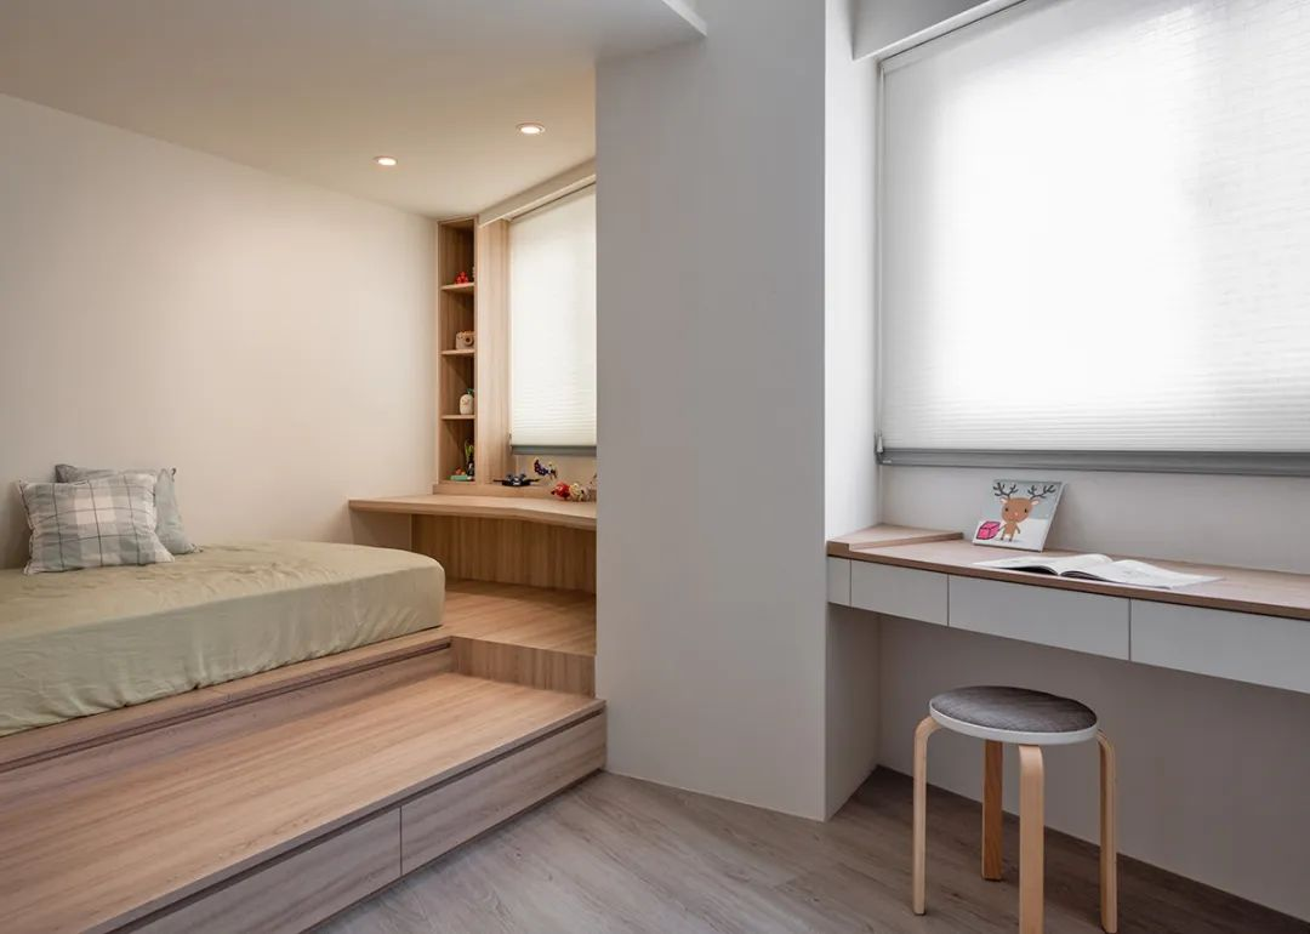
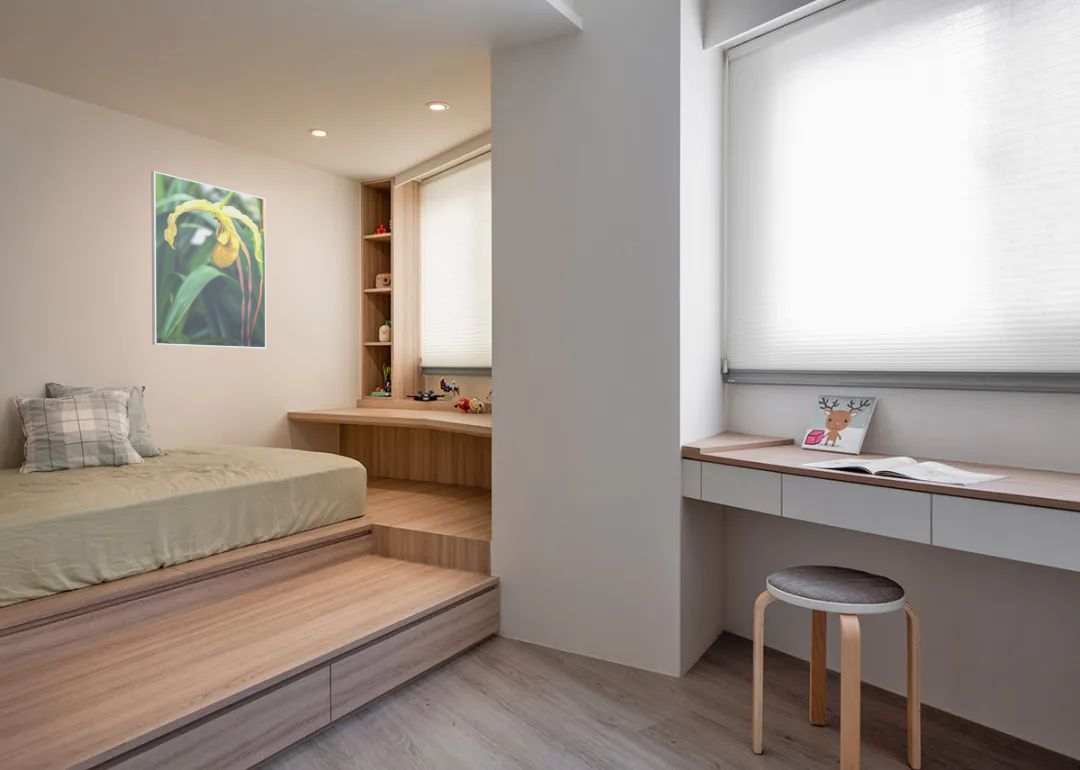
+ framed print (212, 266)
